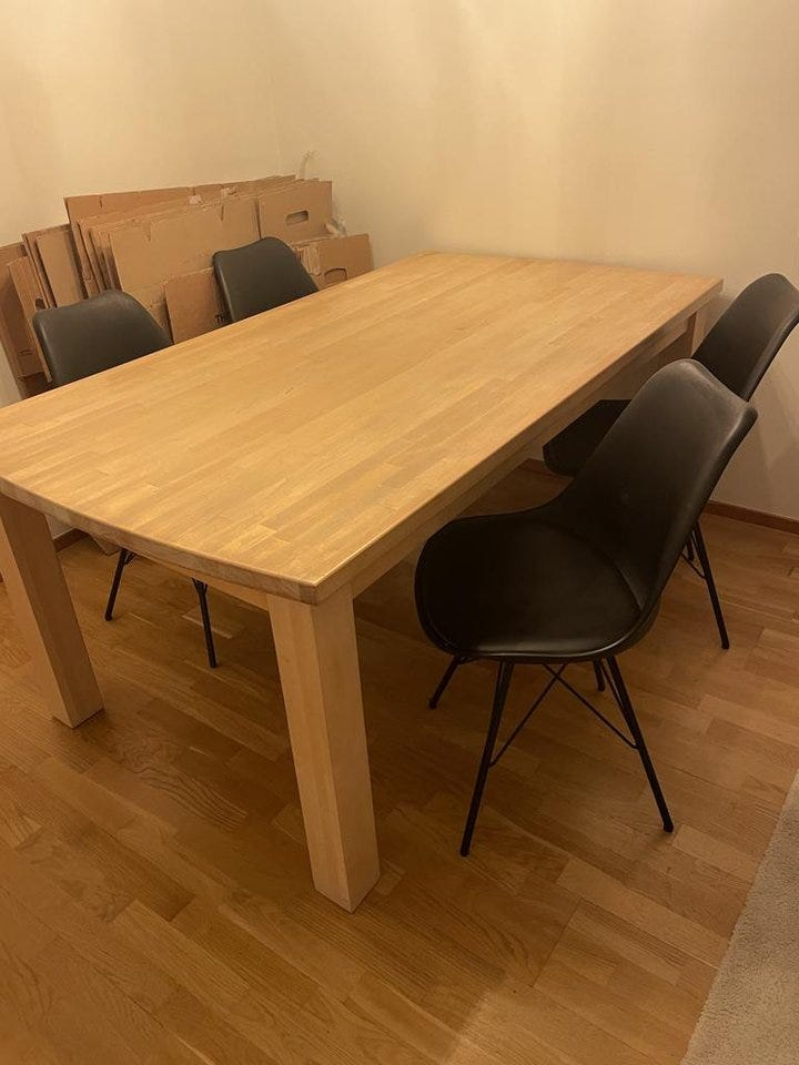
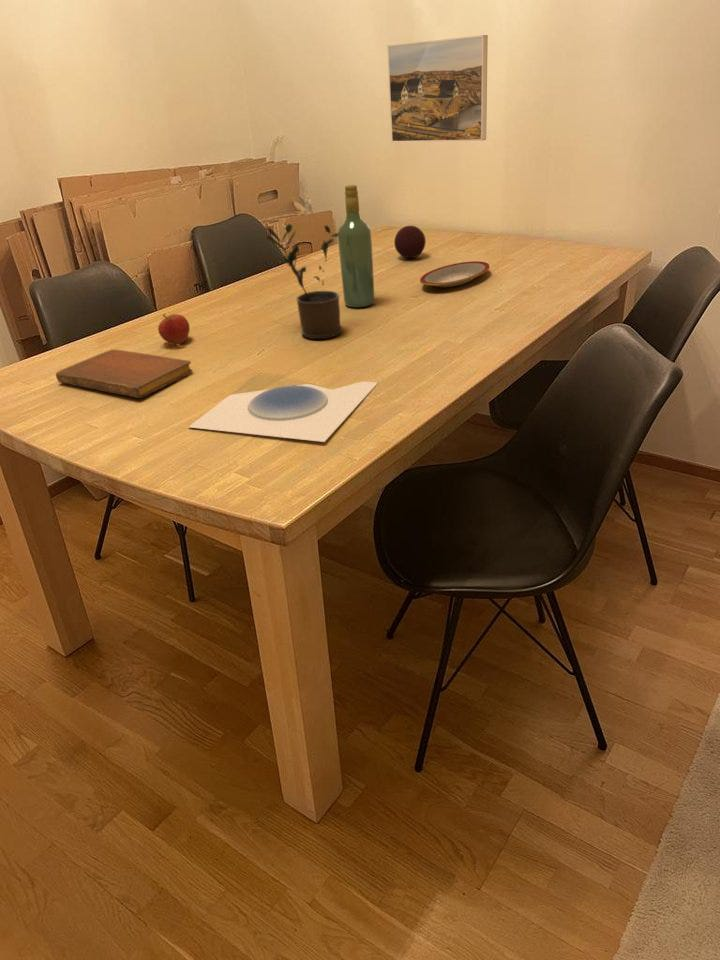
+ plate (455, 276)
+ notebook (124, 372)
+ decorative ball (409, 242)
+ potted plant (314, 277)
+ plate (286, 399)
+ wine bottle (355, 247)
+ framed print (436, 92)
+ apple (174, 327)
